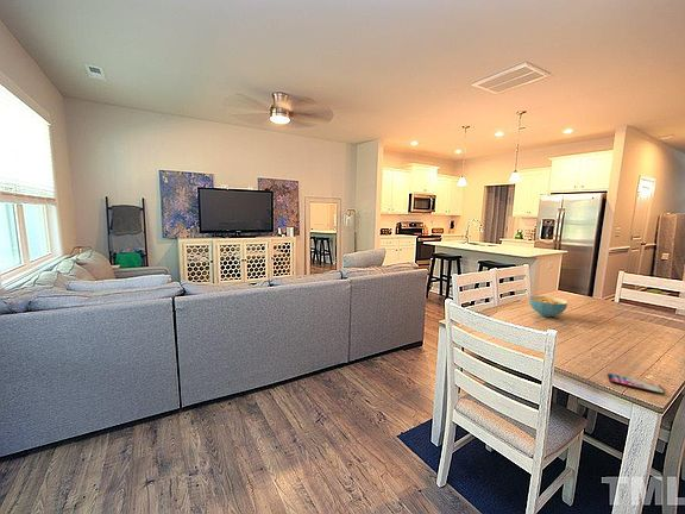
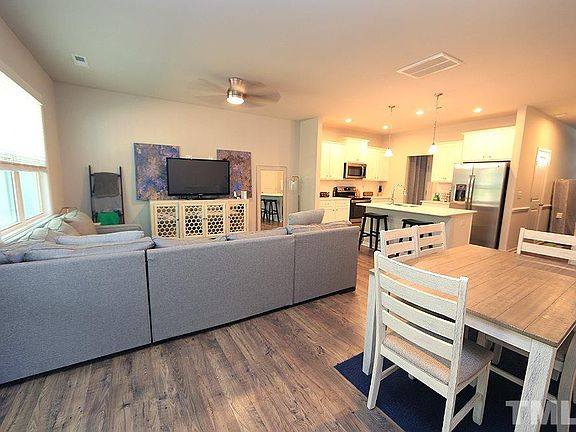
- smartphone (634, 383)
- cereal bowl (547, 307)
